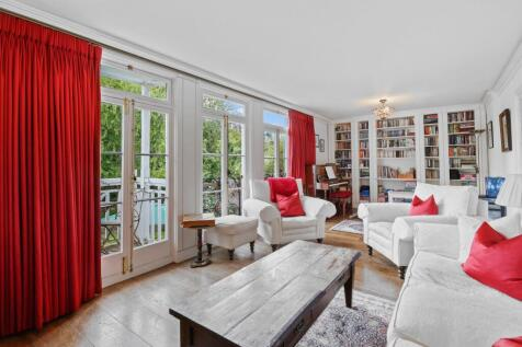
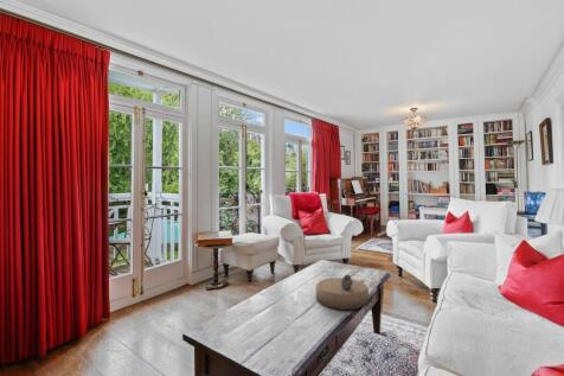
+ decorative bowl (341, 285)
